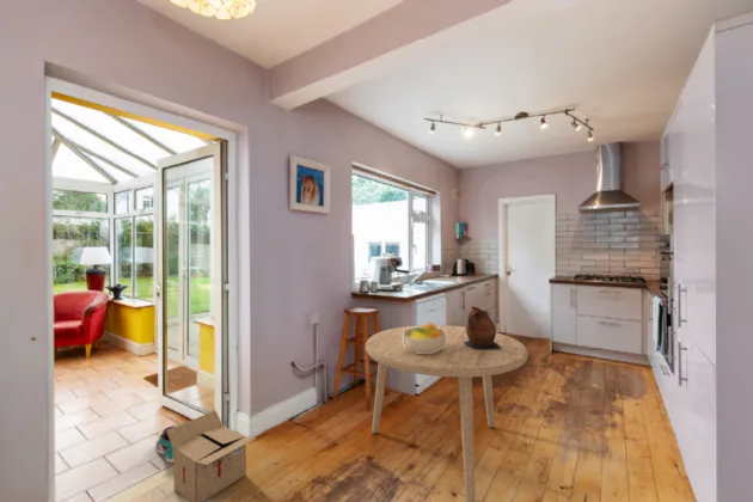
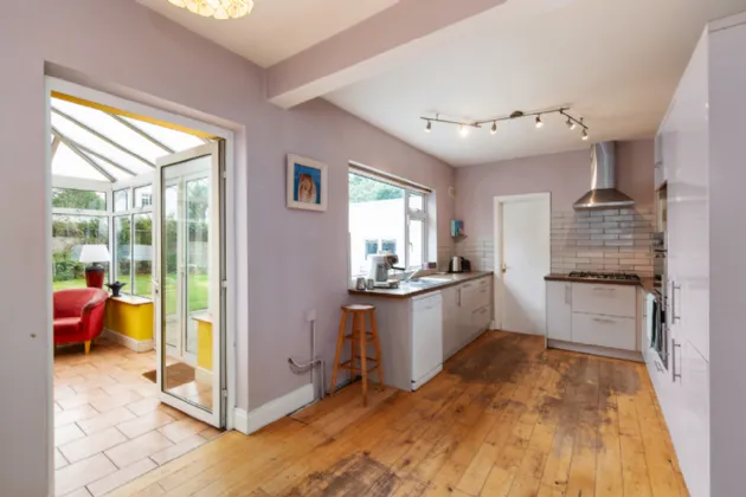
- fruit bowl (424, 336)
- sneaker (167, 439)
- dining table (459, 396)
- ceramic pitcher (479, 324)
- cardboard box (212, 455)
